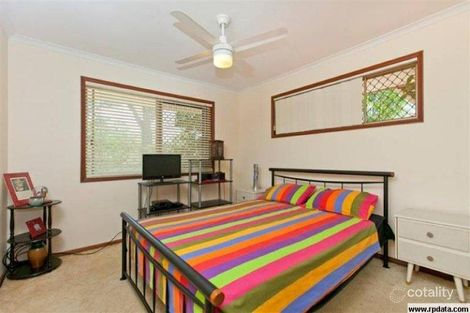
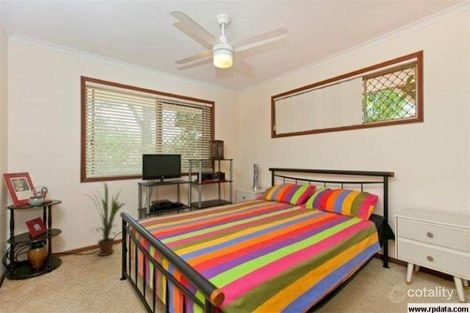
+ house plant (104, 218)
